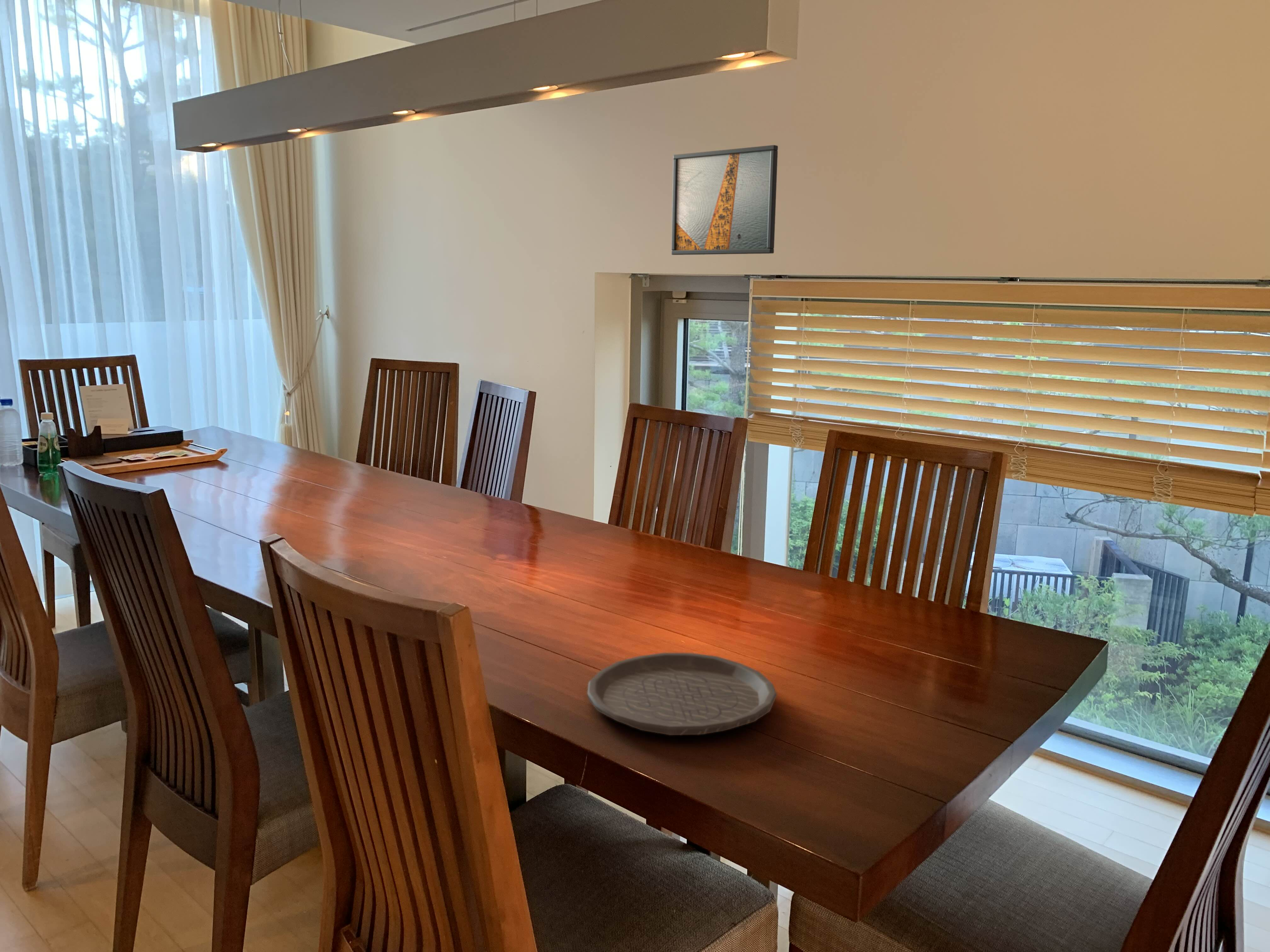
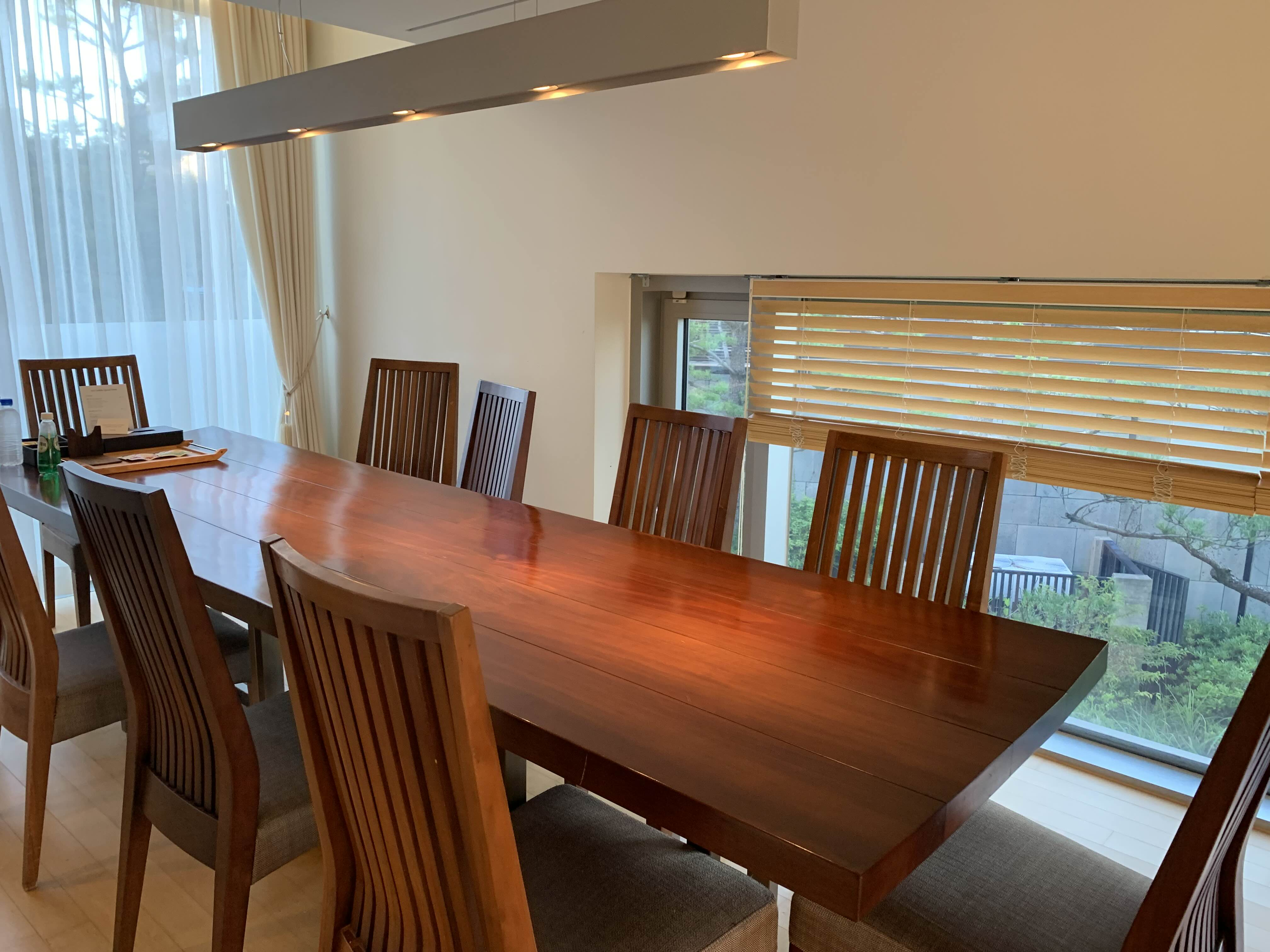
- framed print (722, 203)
- plate (681, 693)
